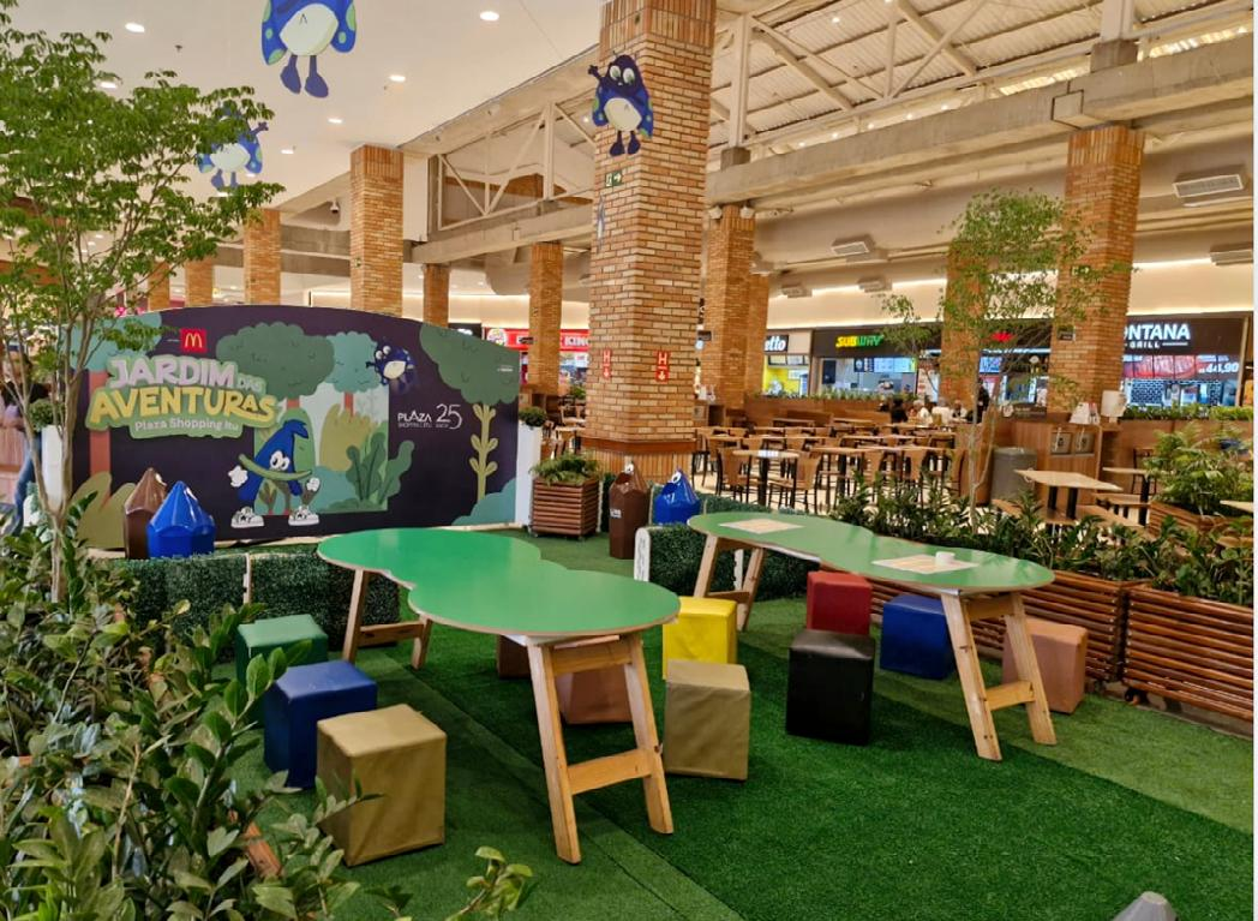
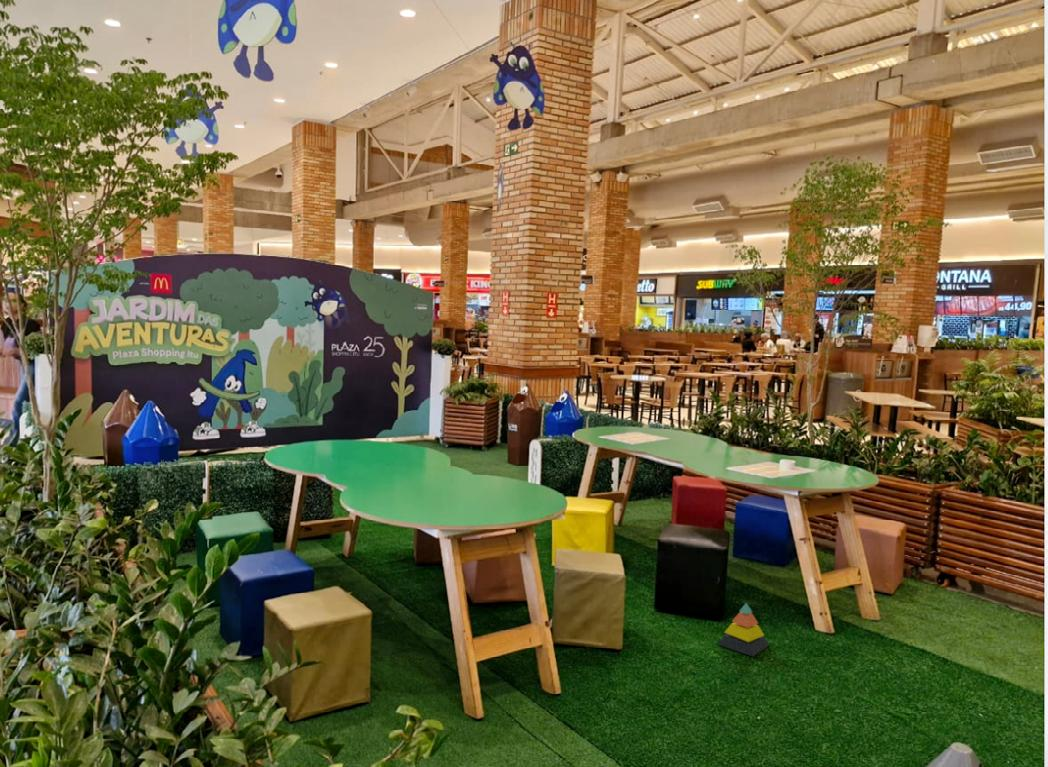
+ stacking toy (744, 623)
